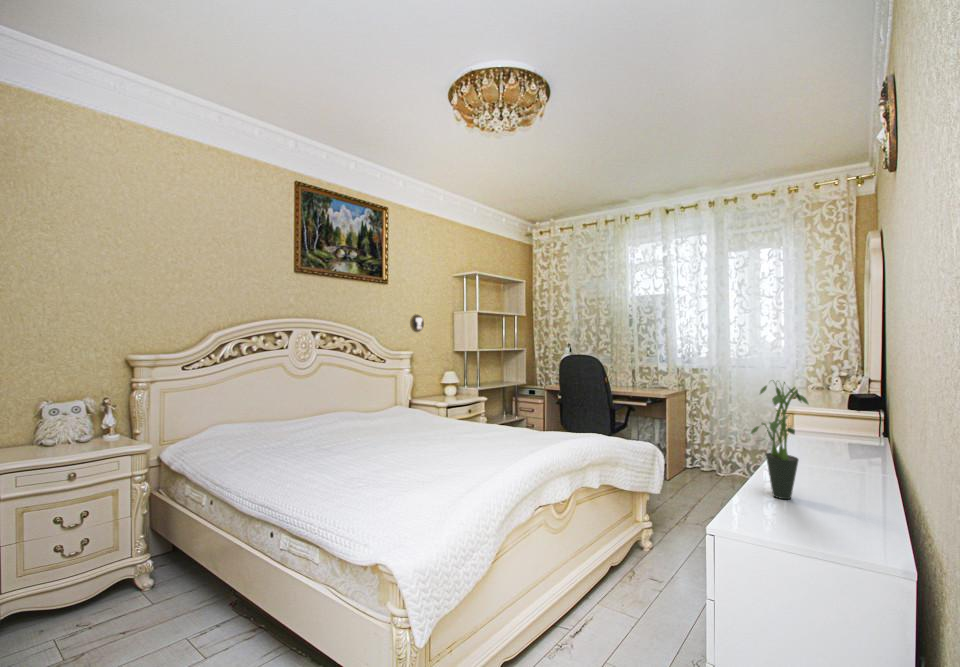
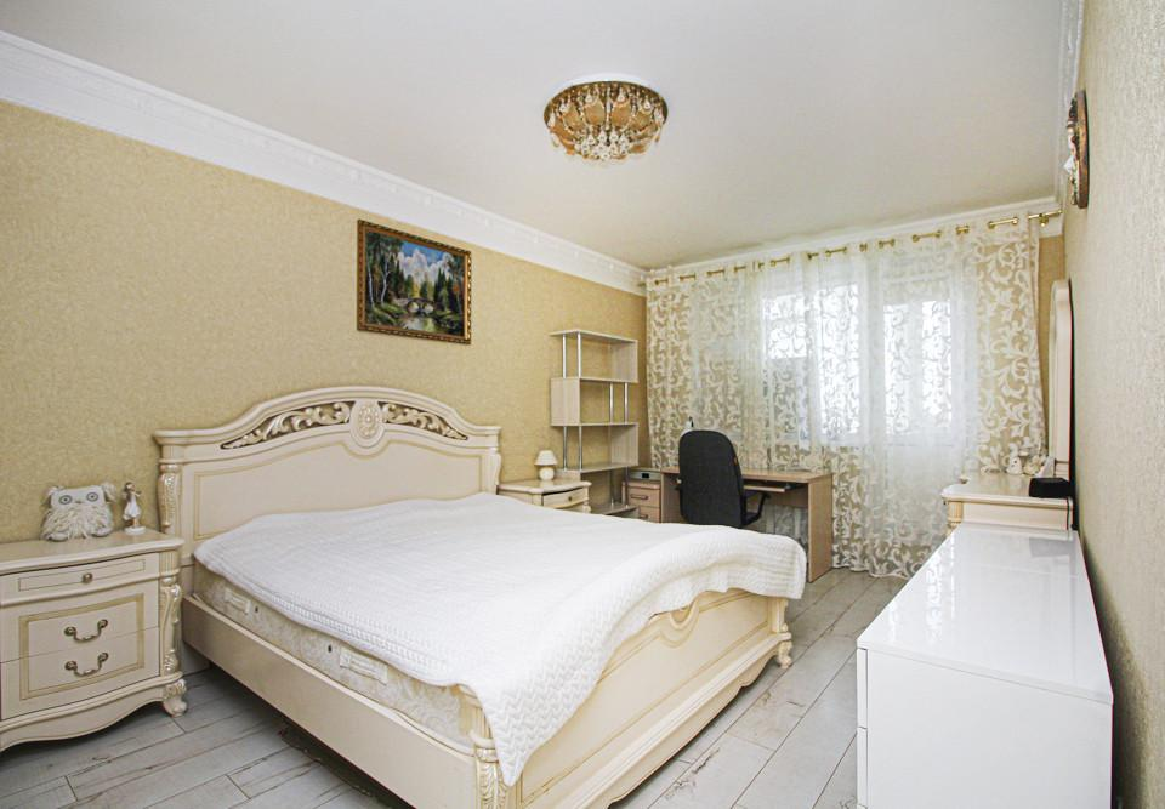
- potted plant (781, 439)
- robot vacuum (418, 323)
